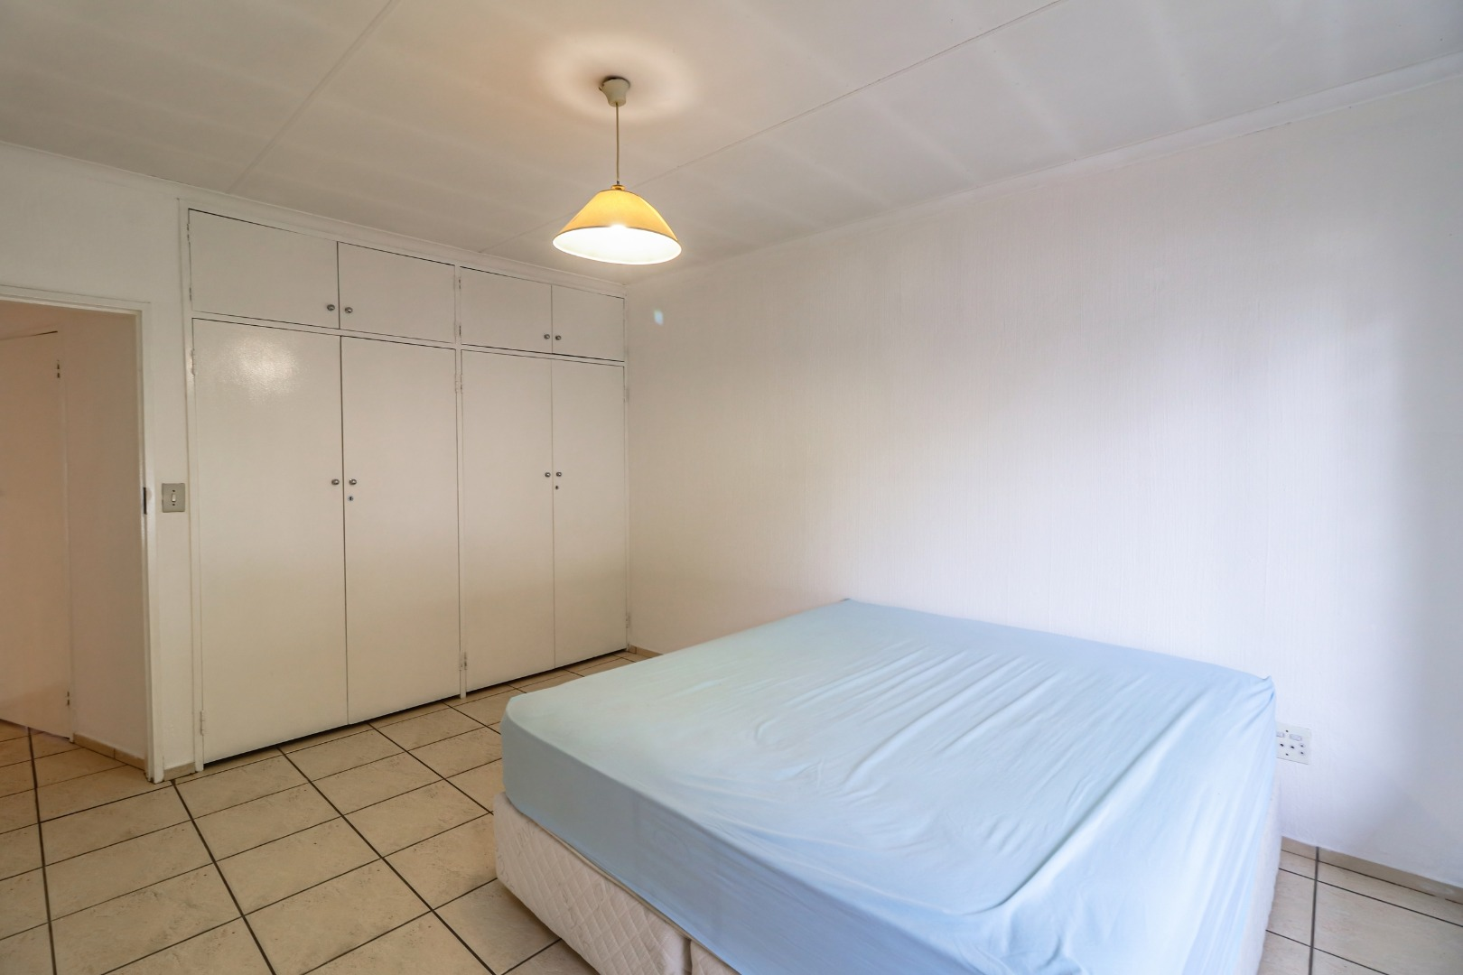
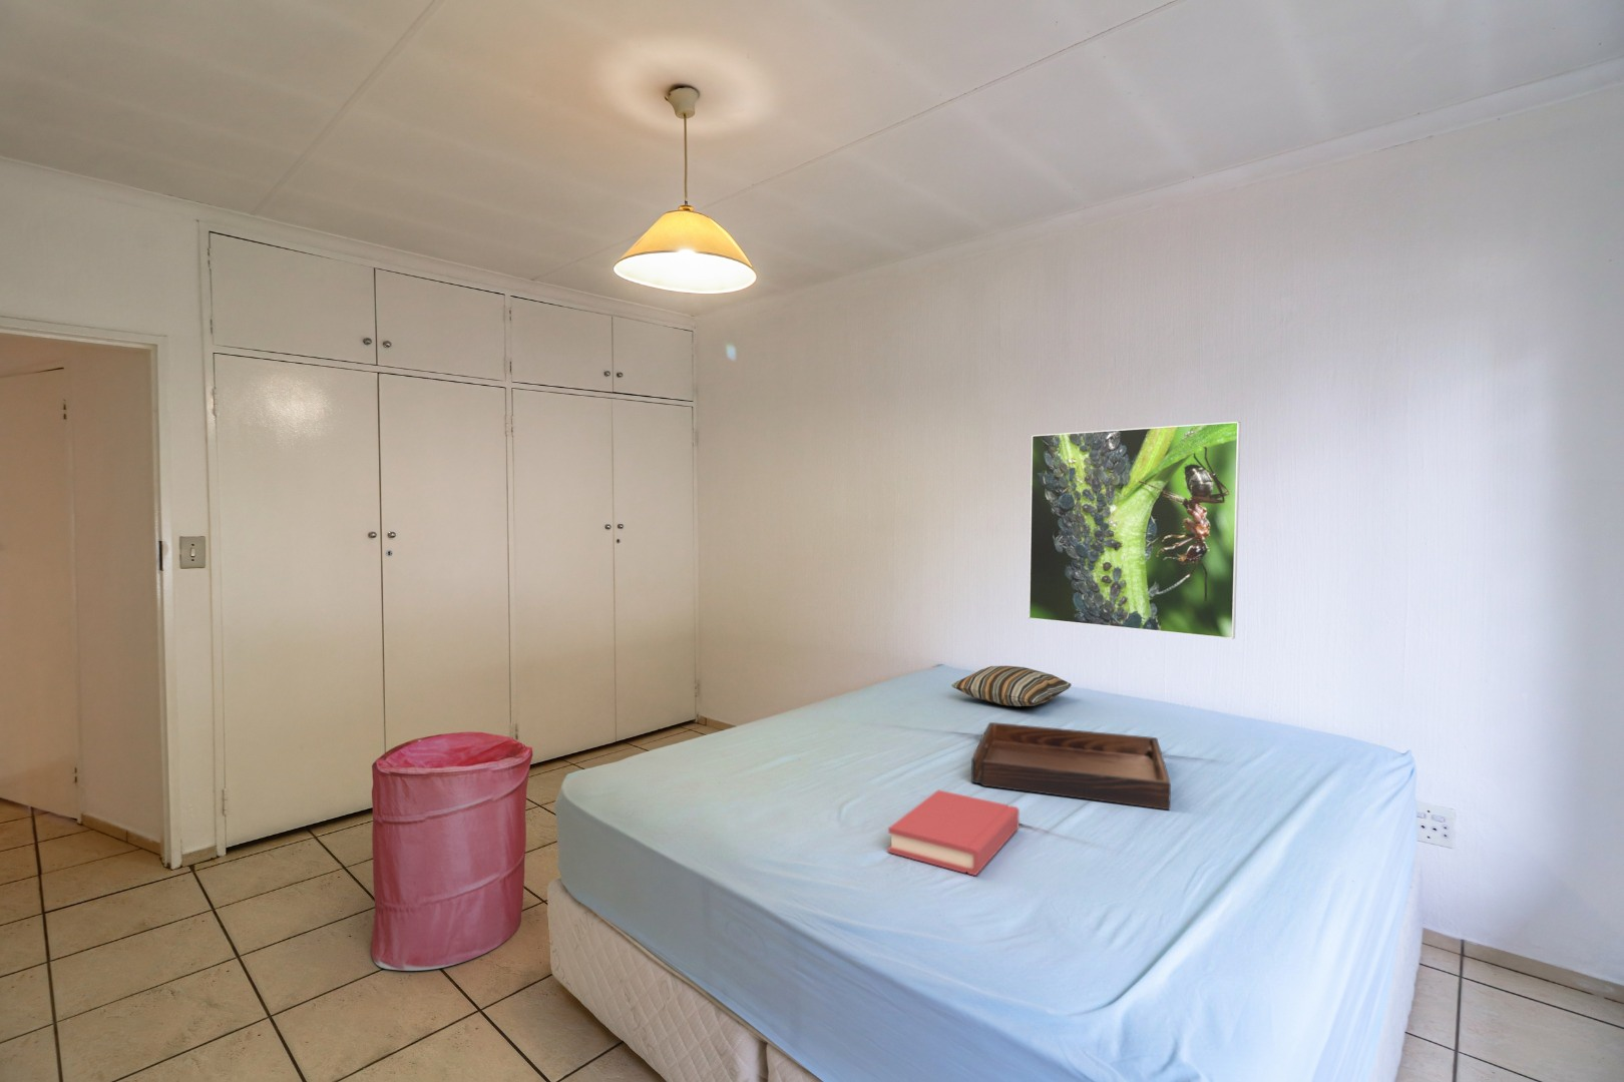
+ serving tray (1068, 760)
+ laundry hamper (454, 838)
+ hardback book (956, 828)
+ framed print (1125, 528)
+ pillow (1011, 685)
